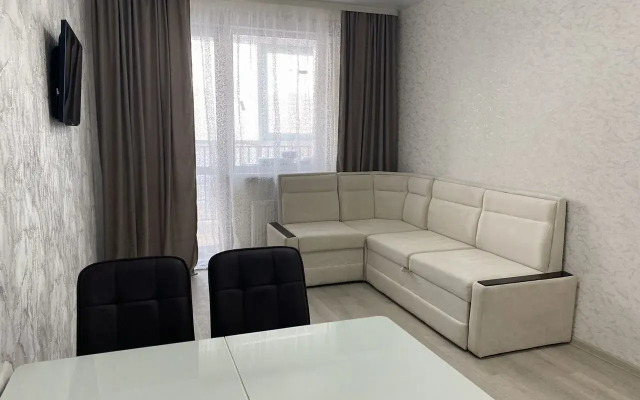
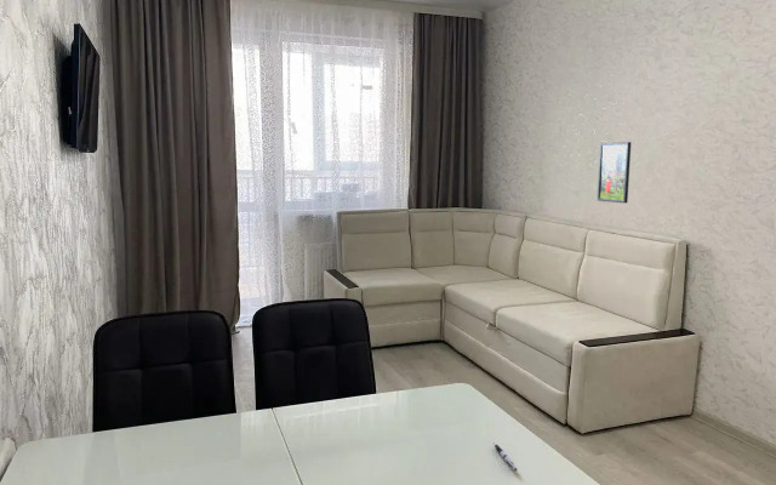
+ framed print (614, 172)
+ pen (503, 455)
